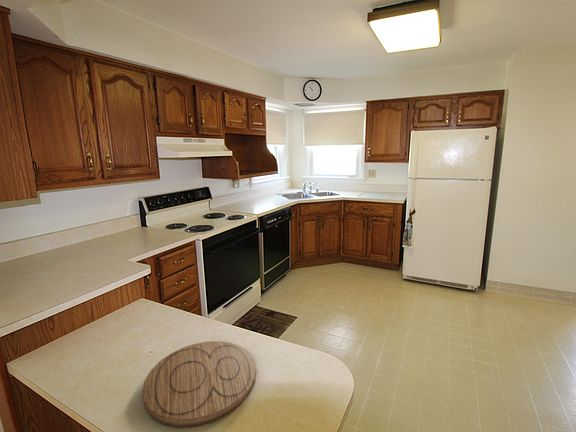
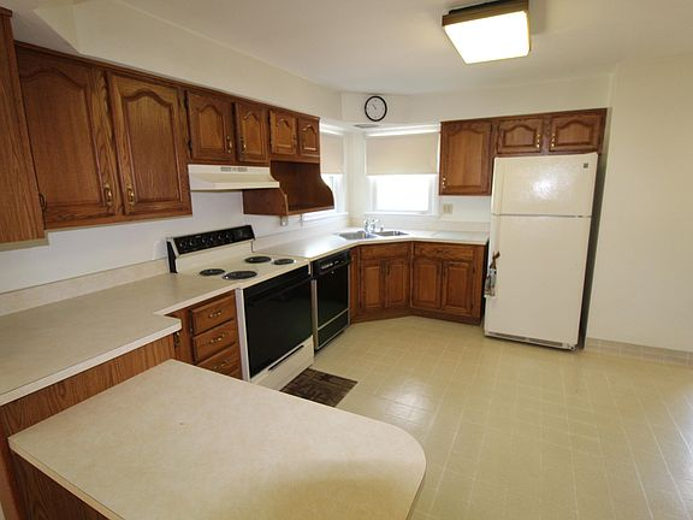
- cutting board (202, 376)
